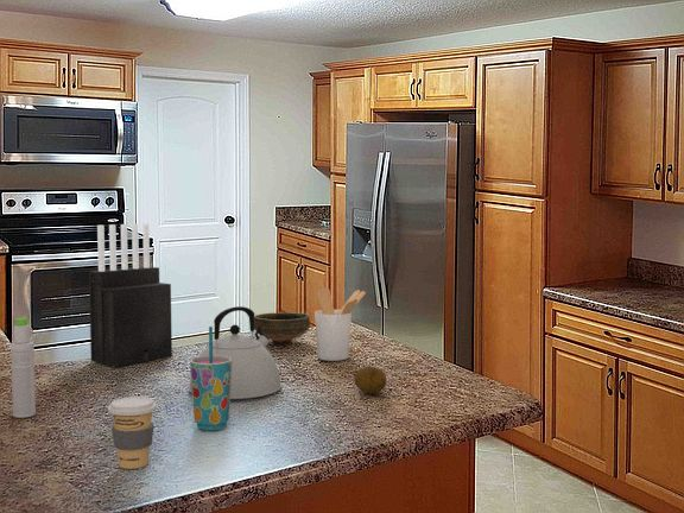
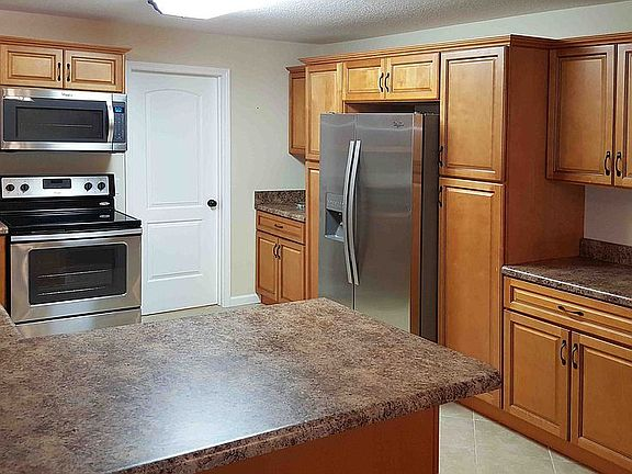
- bowl (281, 329)
- knife block (133, 292)
- fruit (370, 380)
- coffee cup (132, 432)
- bottle (23, 367)
- cup (210, 376)
- kettle (236, 347)
- utensil holder (341, 322)
